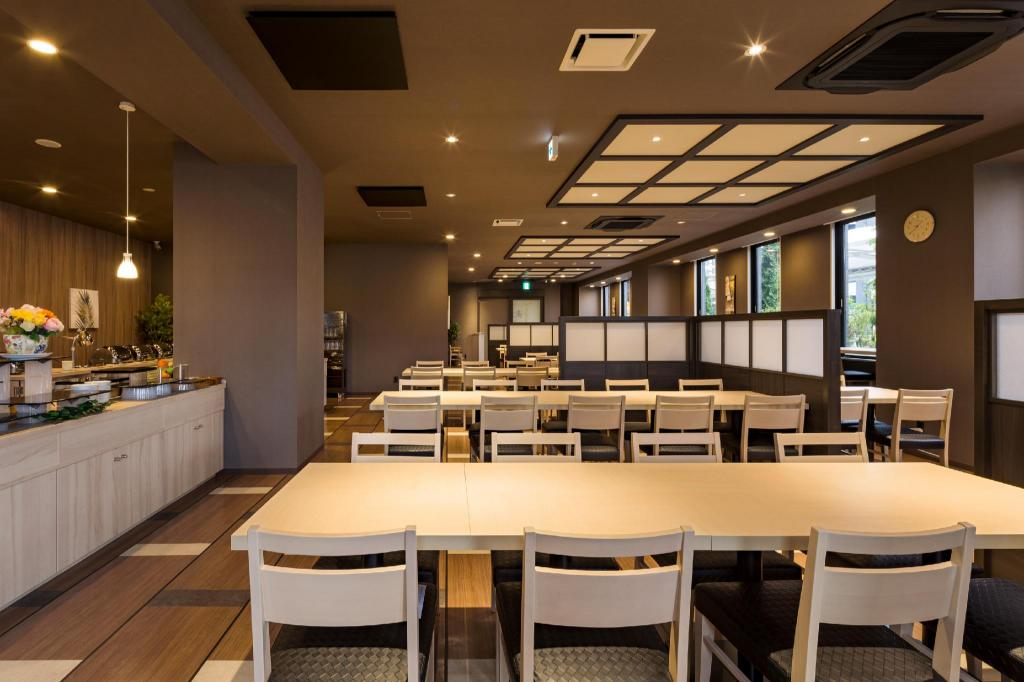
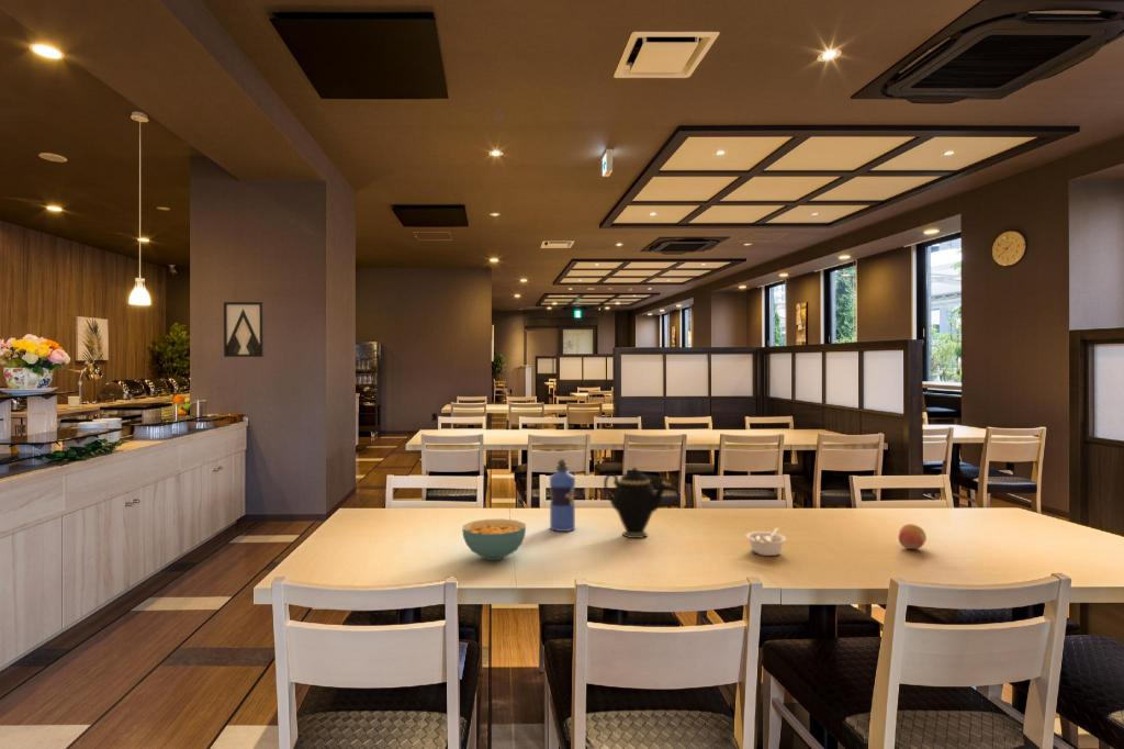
+ teapot (636, 499)
+ water bottle (562, 493)
+ fruit (911, 536)
+ wall art (244, 329)
+ legume (765, 541)
+ cereal bowl (494, 541)
